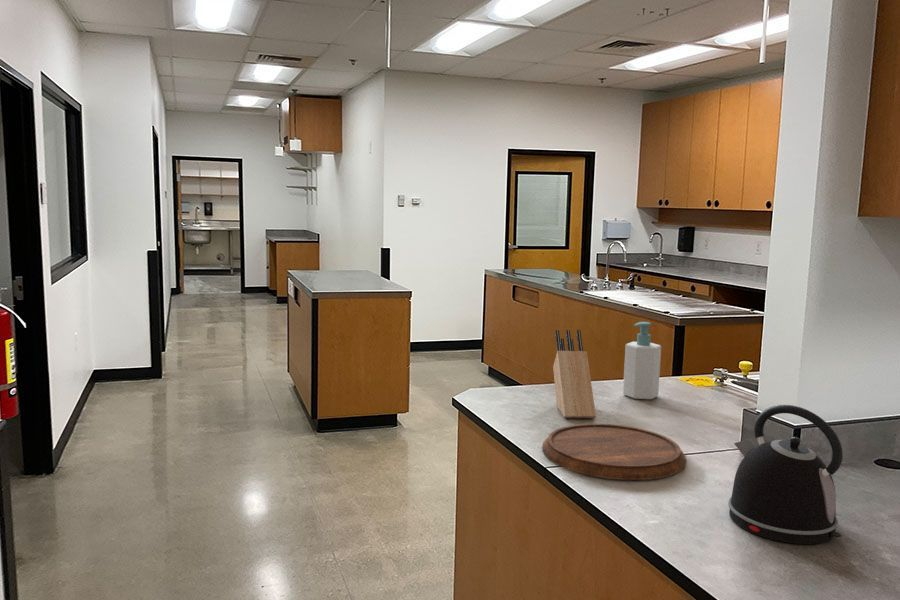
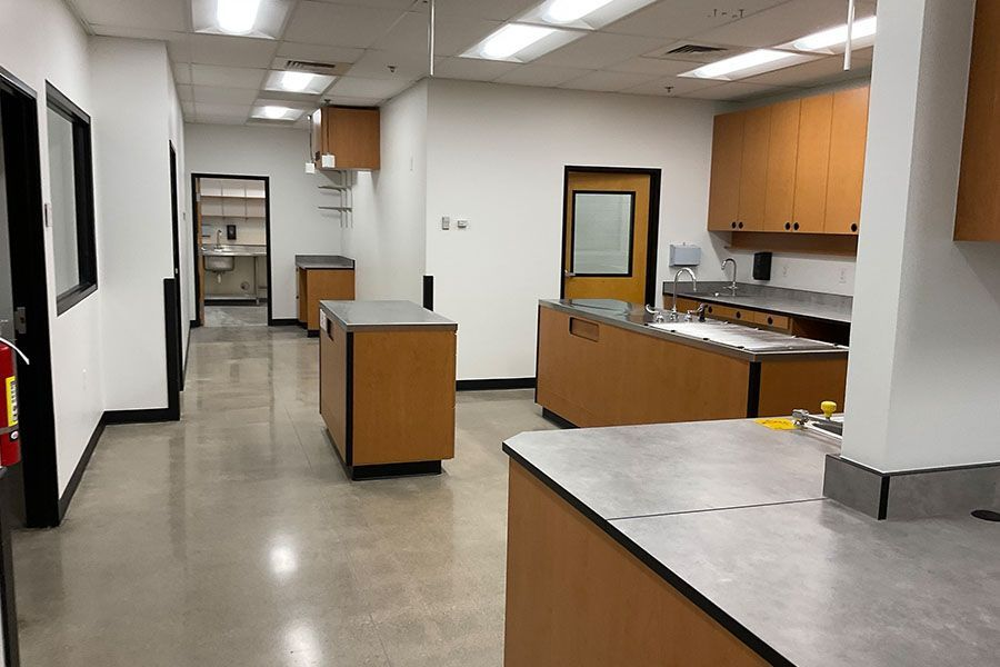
- kettle (786, 464)
- cutting board (612, 448)
- soap bottle (642, 359)
- knife block (573, 370)
